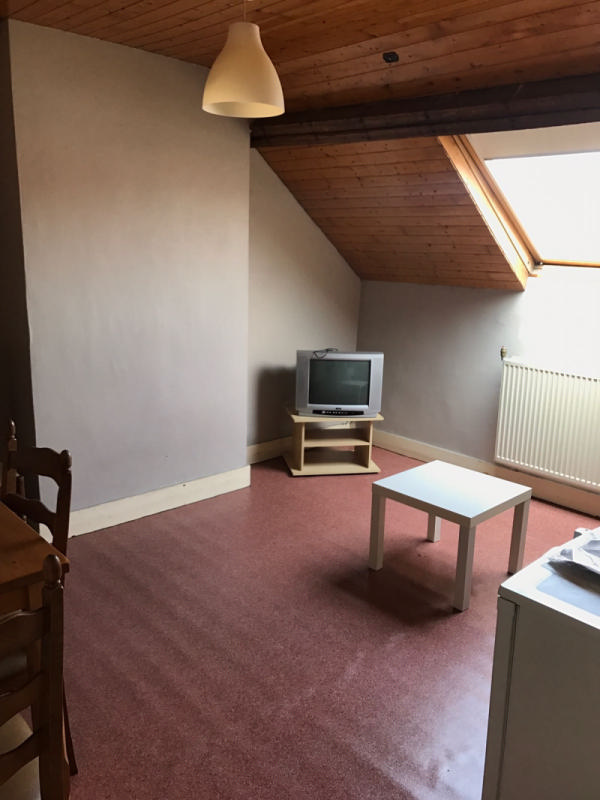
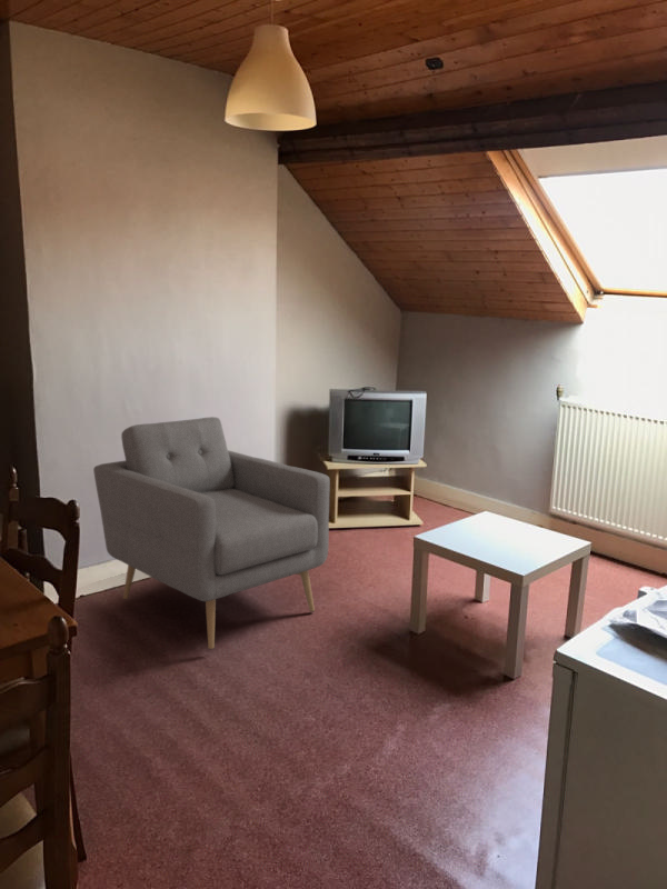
+ armchair (211, 517)
